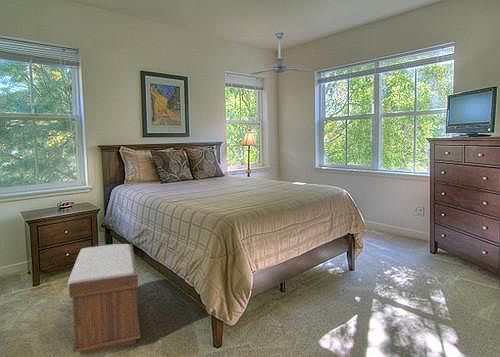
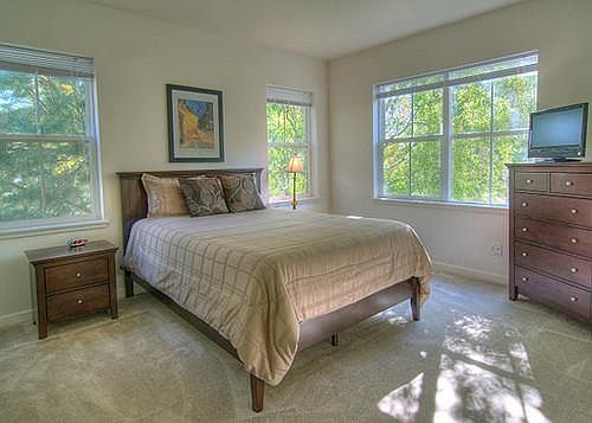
- ceiling fan (279, 49)
- bench (106, 290)
